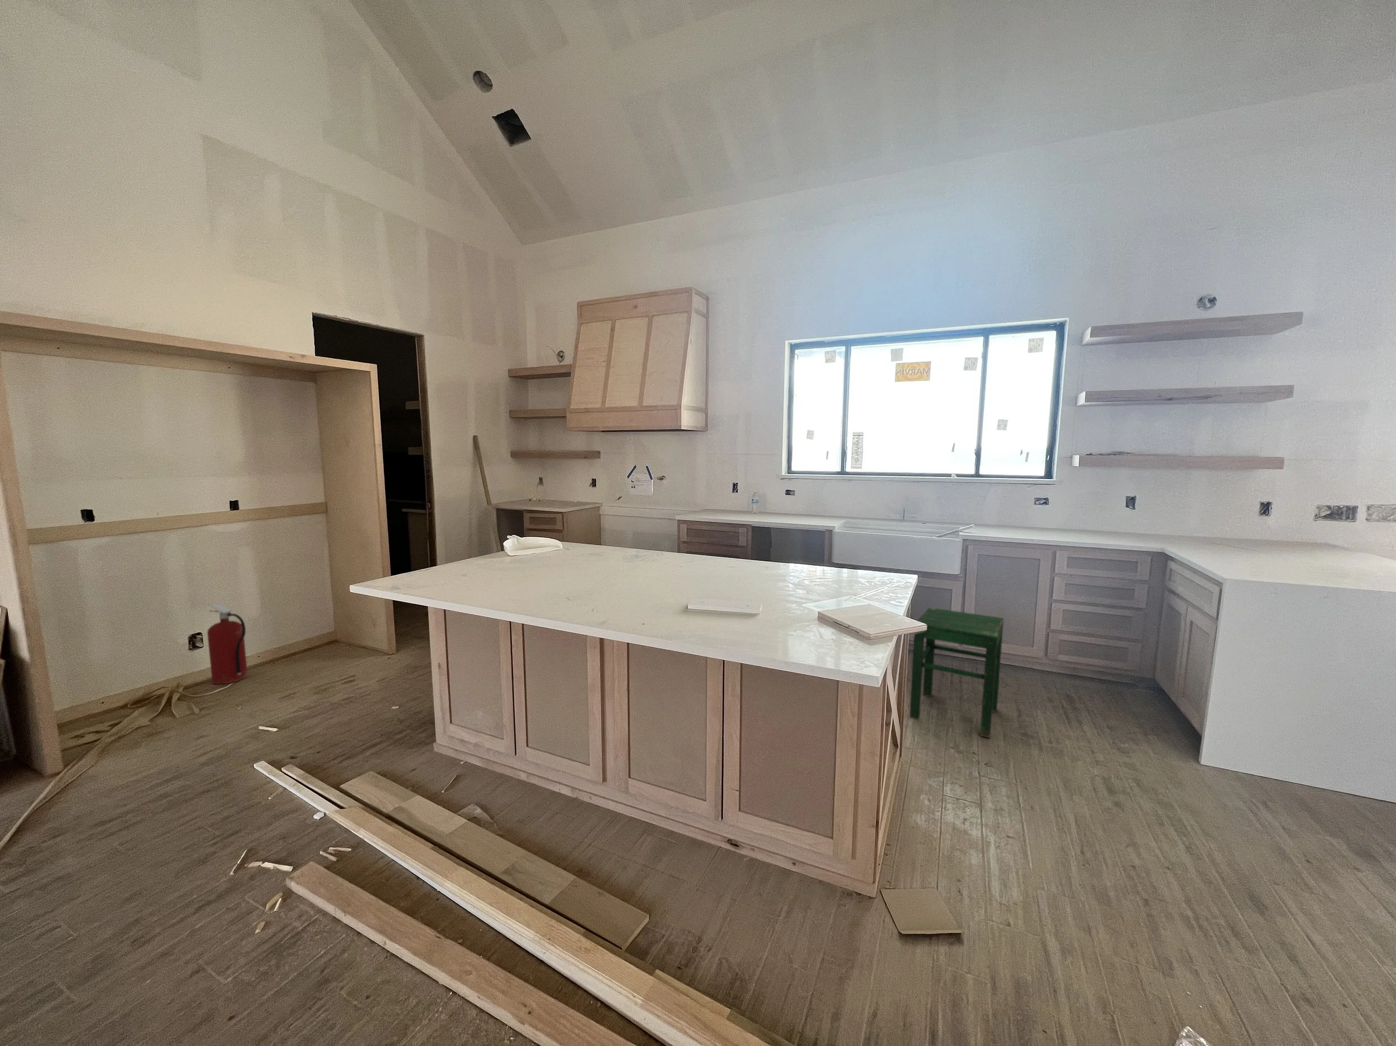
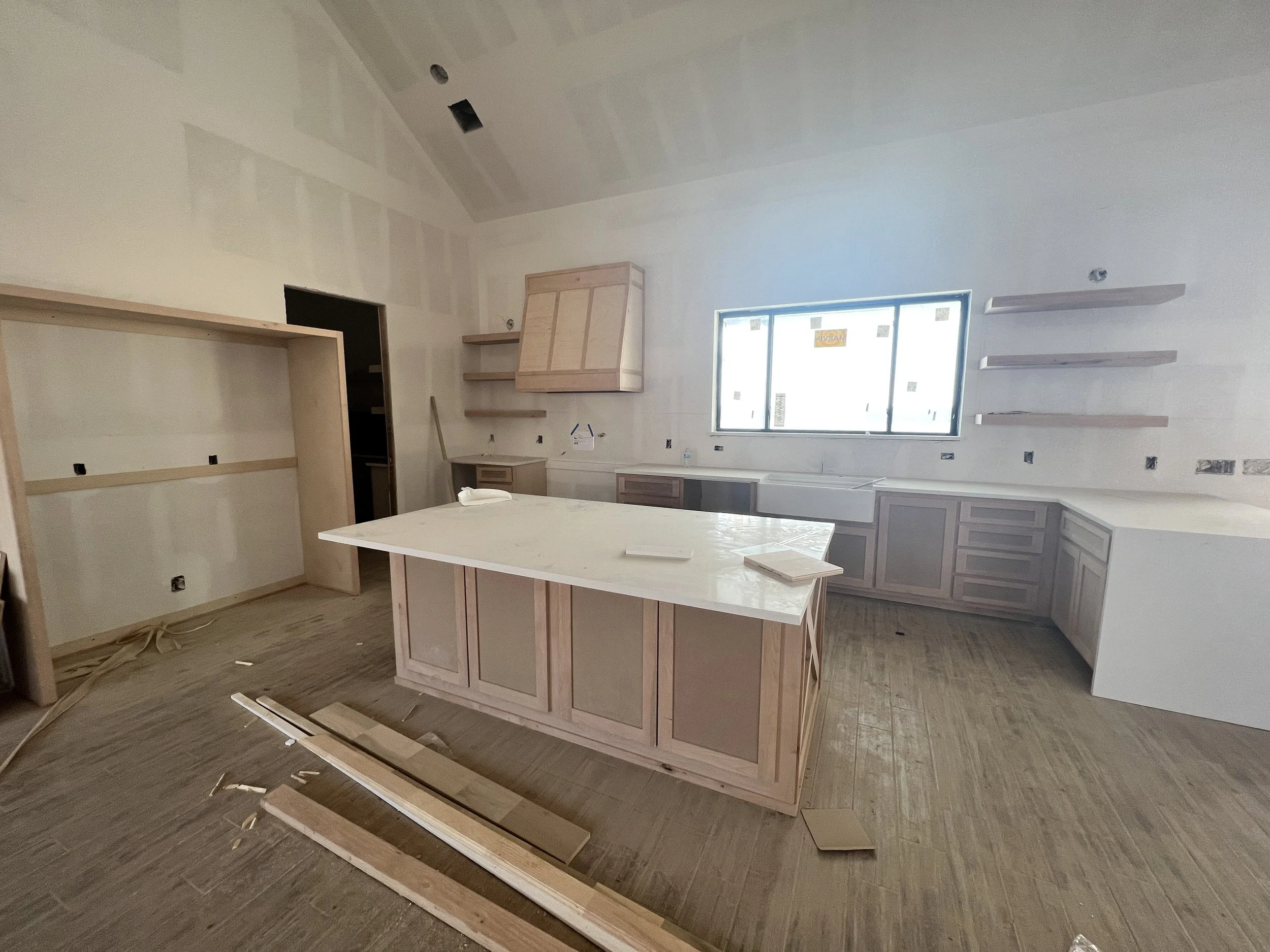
- stool (956, 669)
- fire extinguisher (230, 643)
